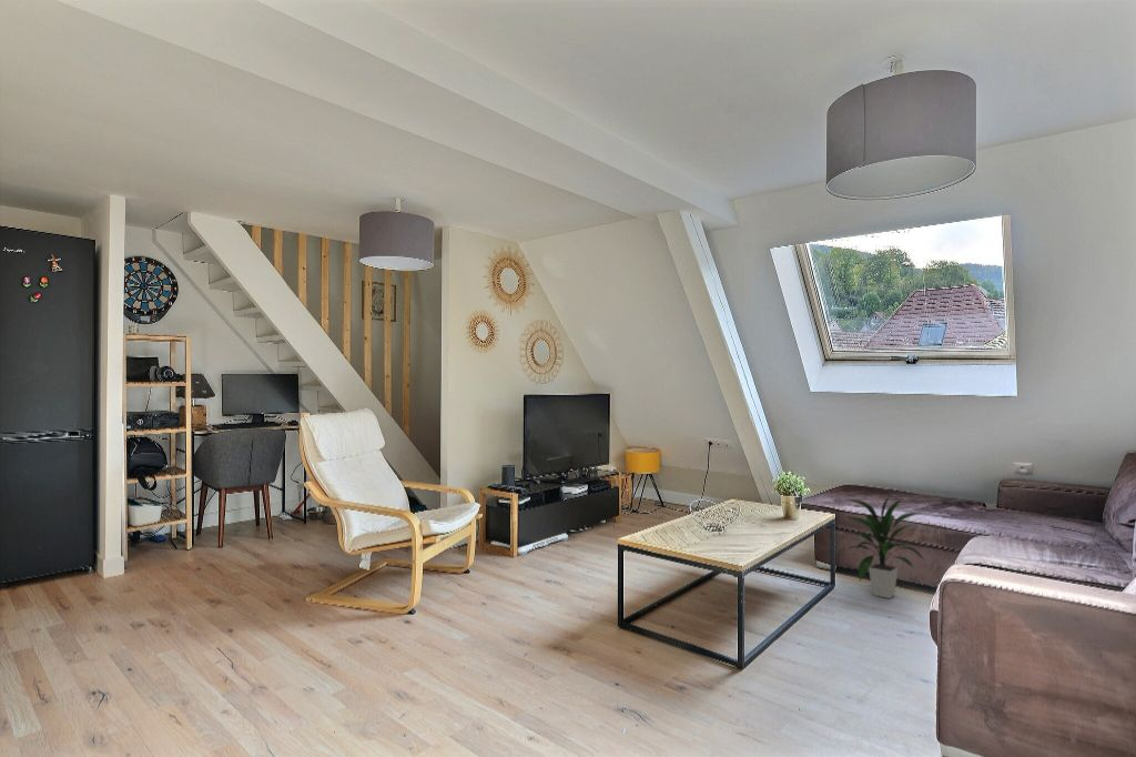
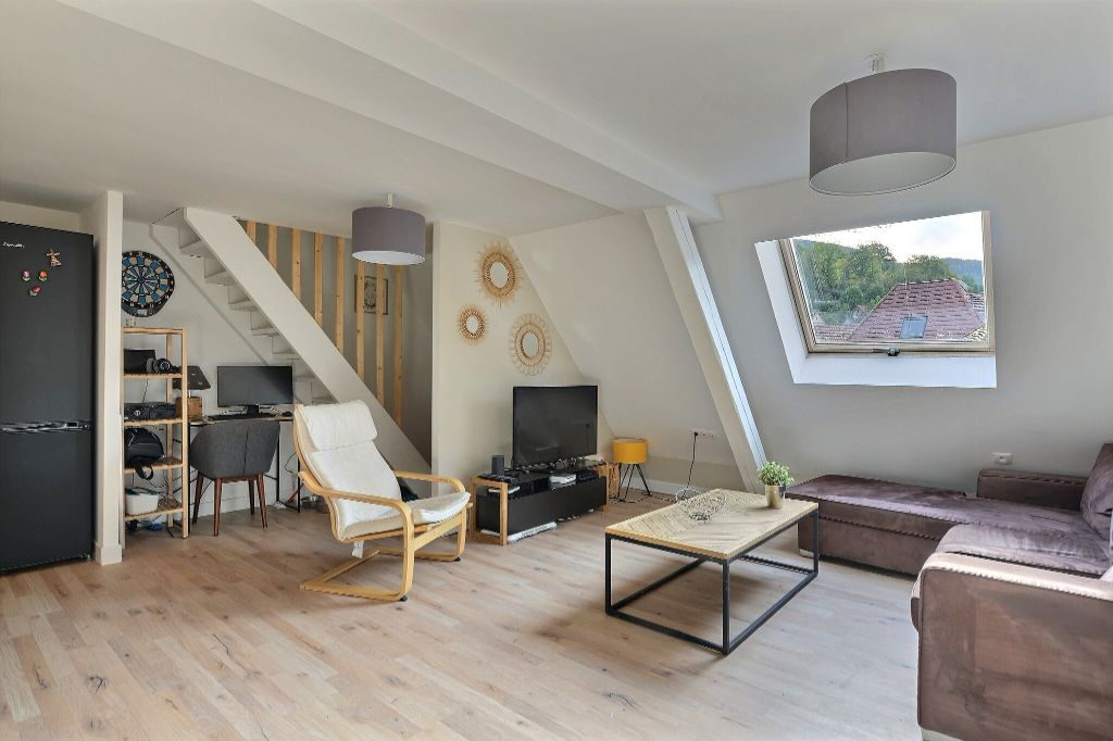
- indoor plant (879, 543)
